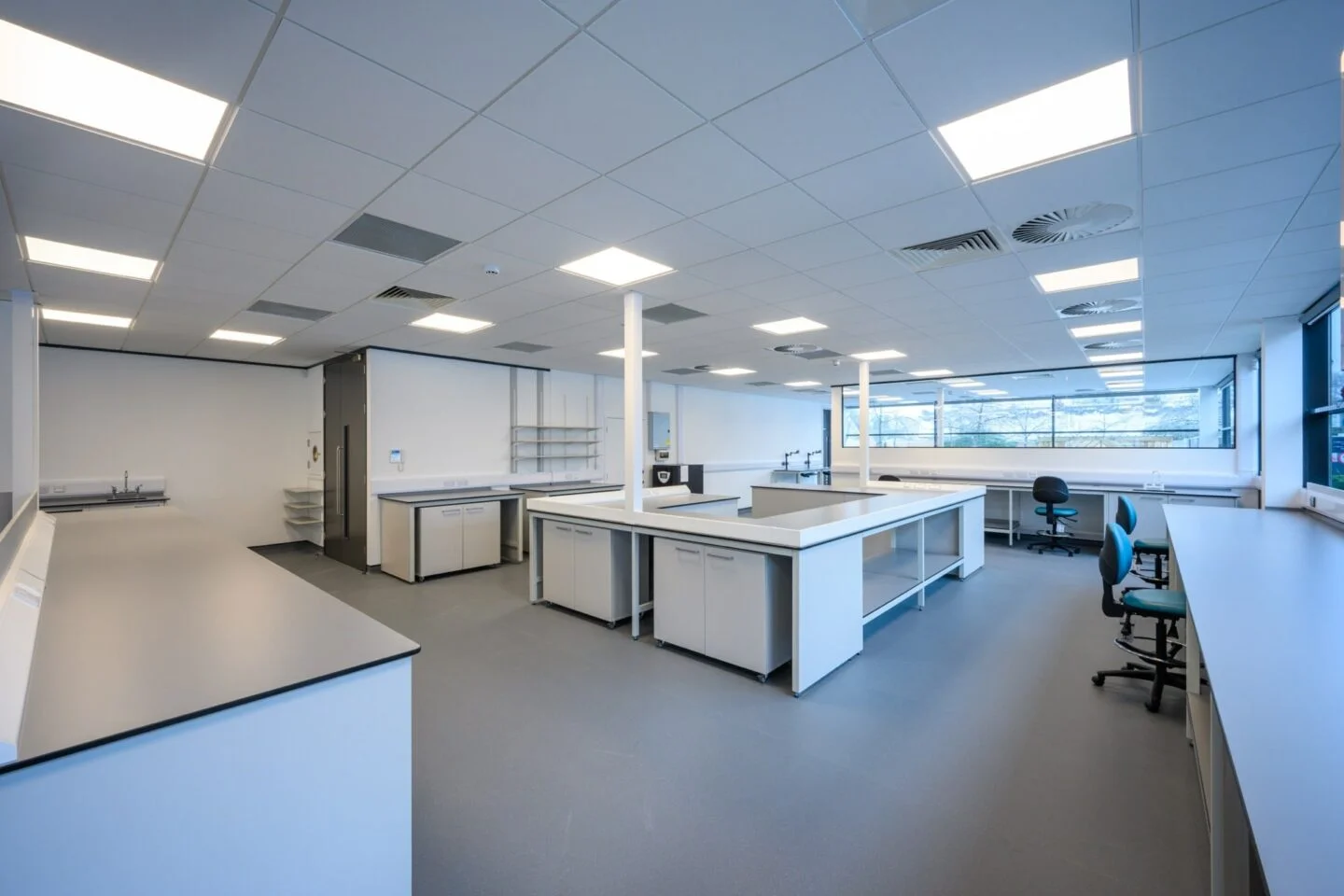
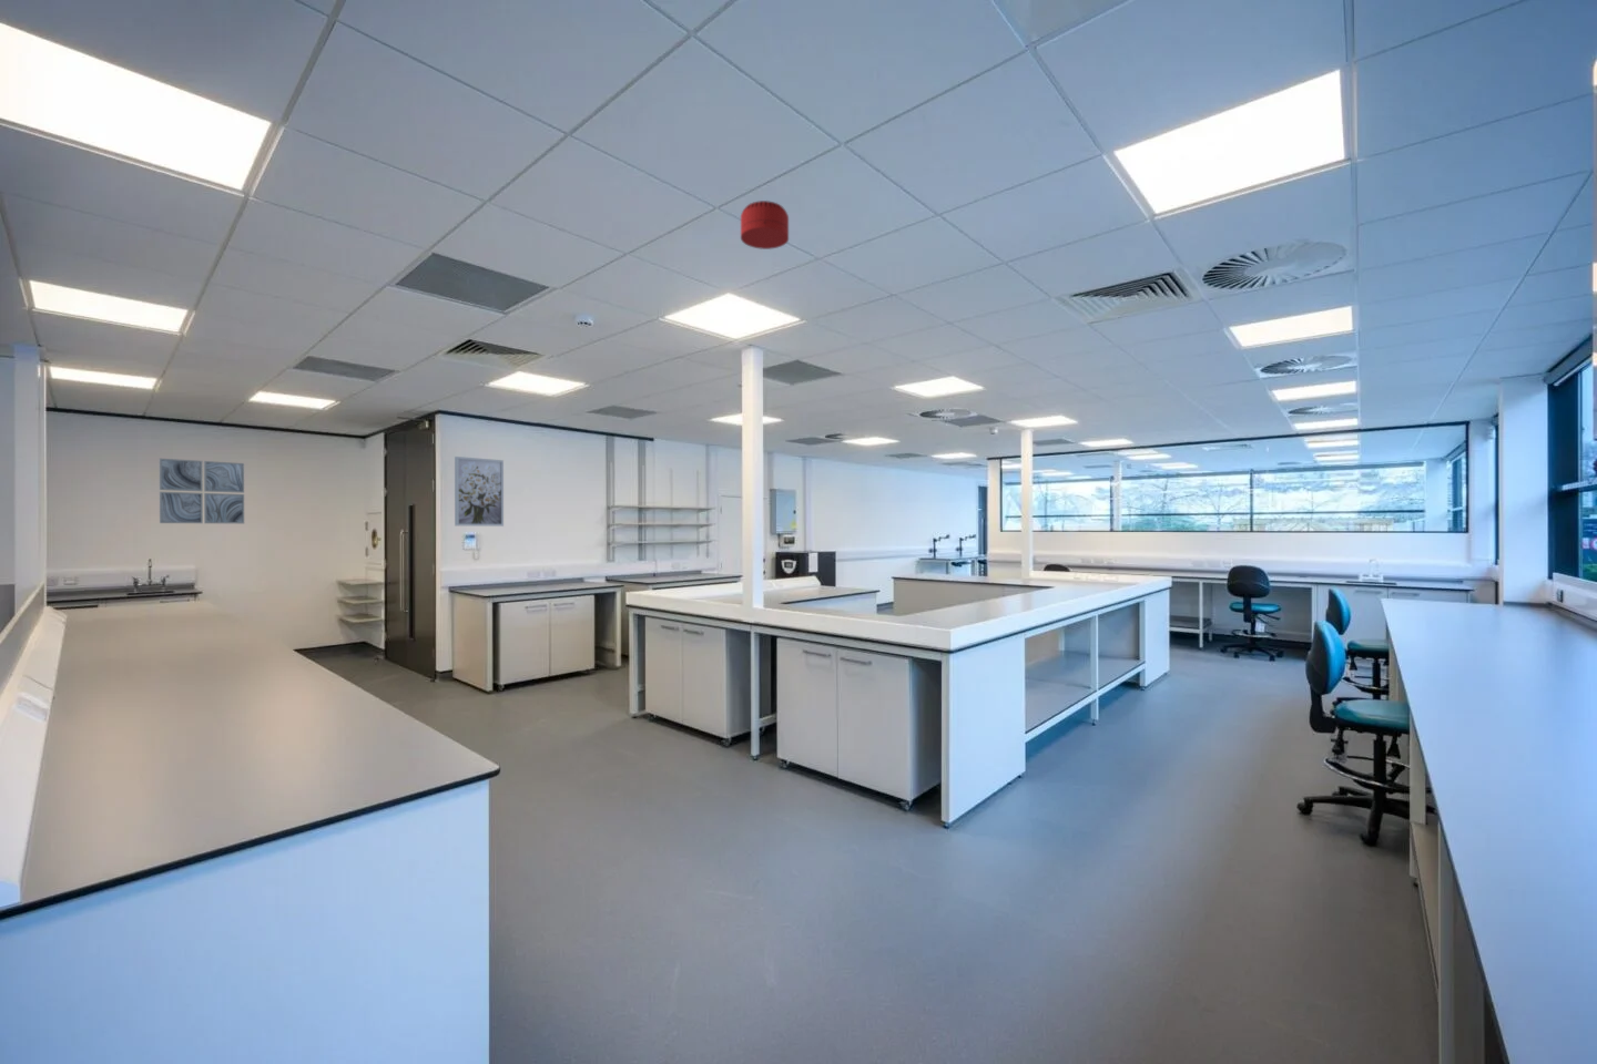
+ smoke detector (764, 224)
+ wall art (202, 493)
+ wall art (479, 492)
